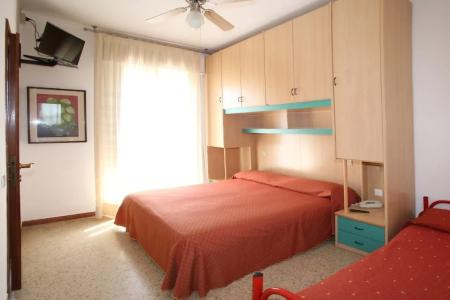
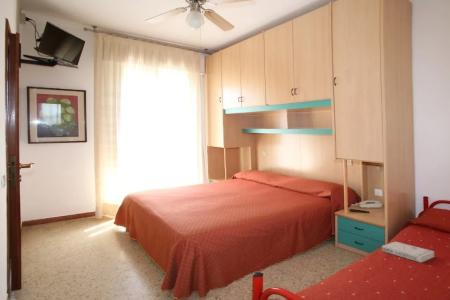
+ book (407, 251)
